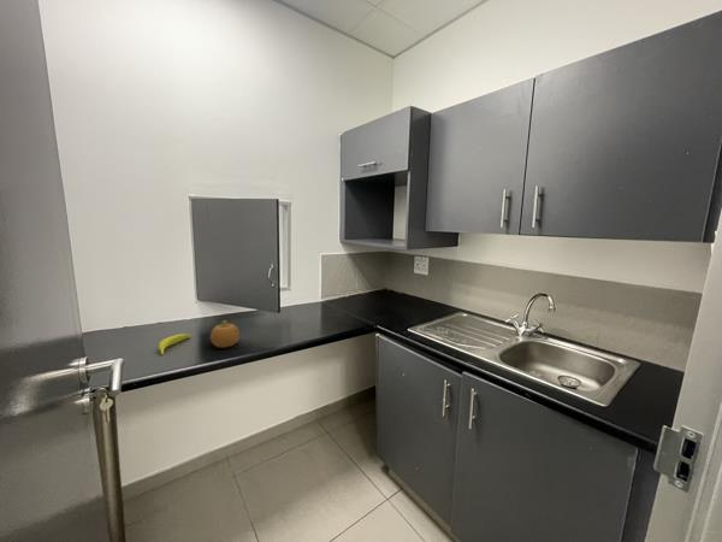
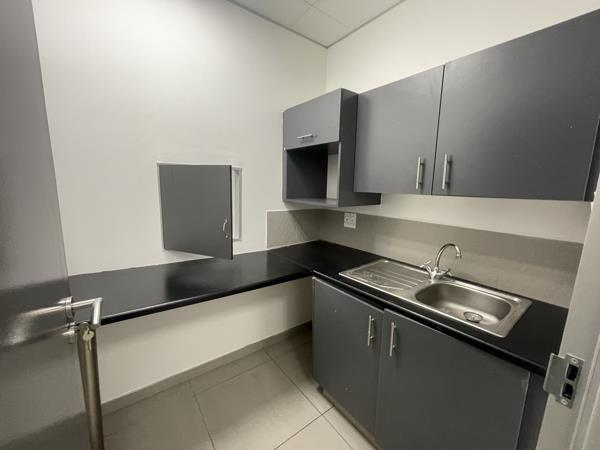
- banana (176, 340)
- fruit (225, 332)
